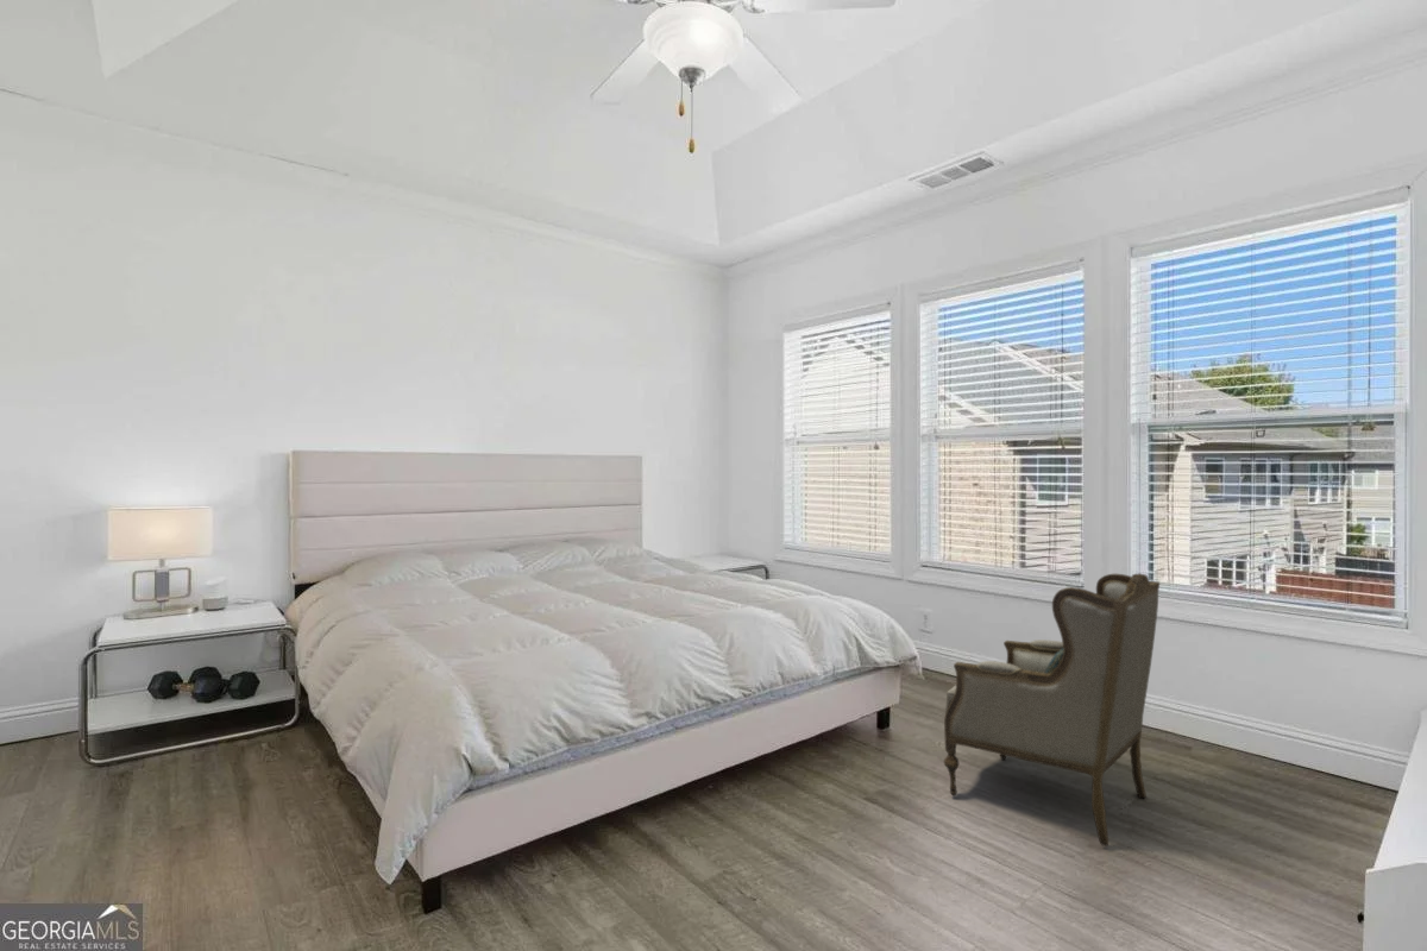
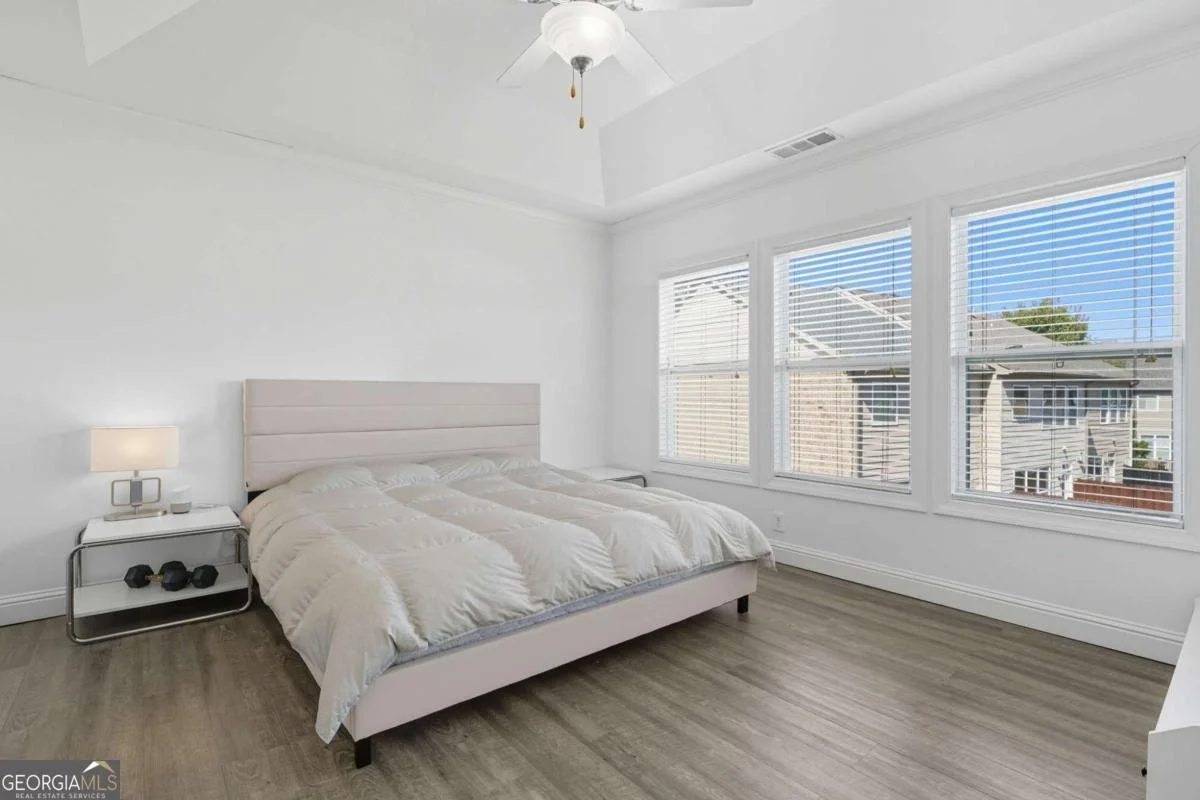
- armchair (1050, 681)
